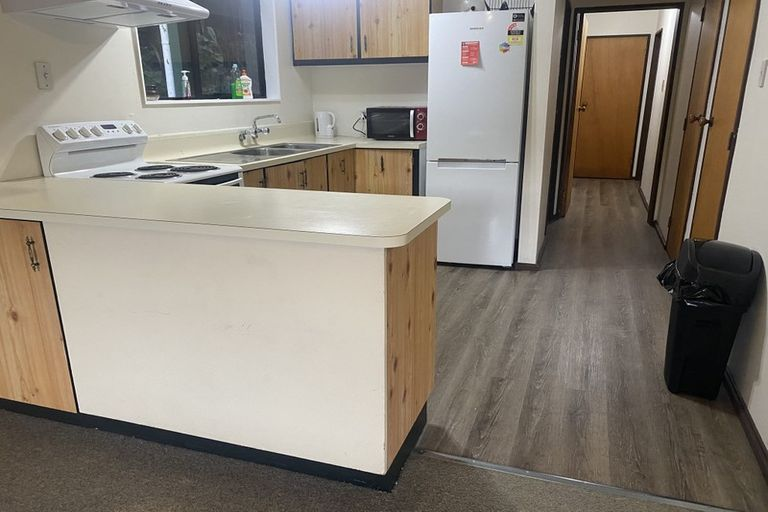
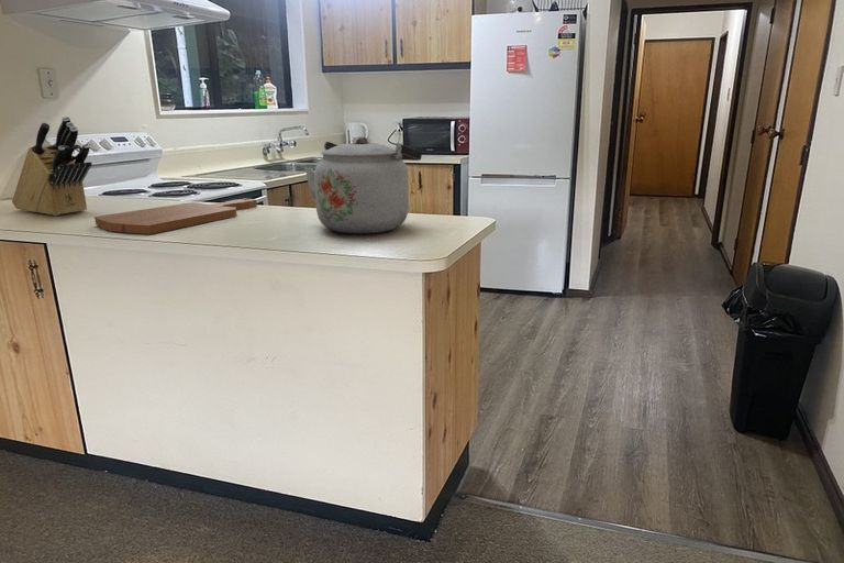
+ knife block (48, 165)
+ kettle (354, 181)
+ cutting board (178, 214)
